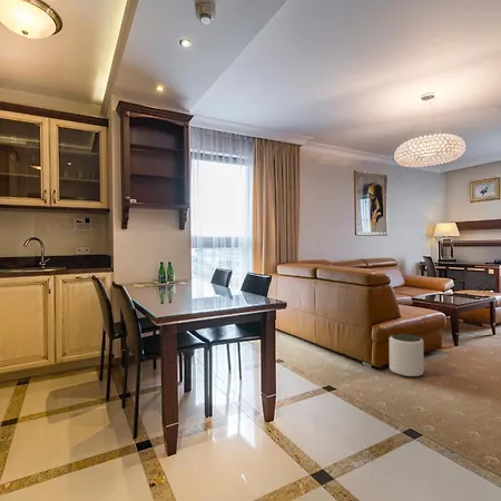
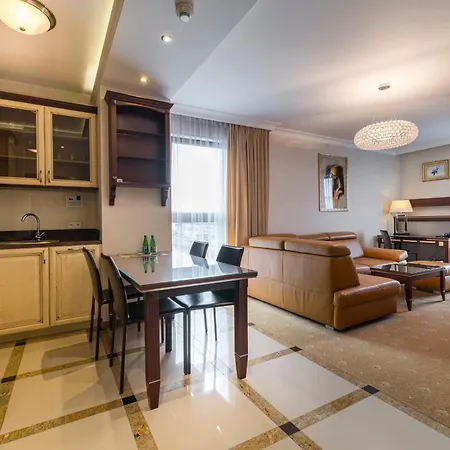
- plant pot (405, 354)
